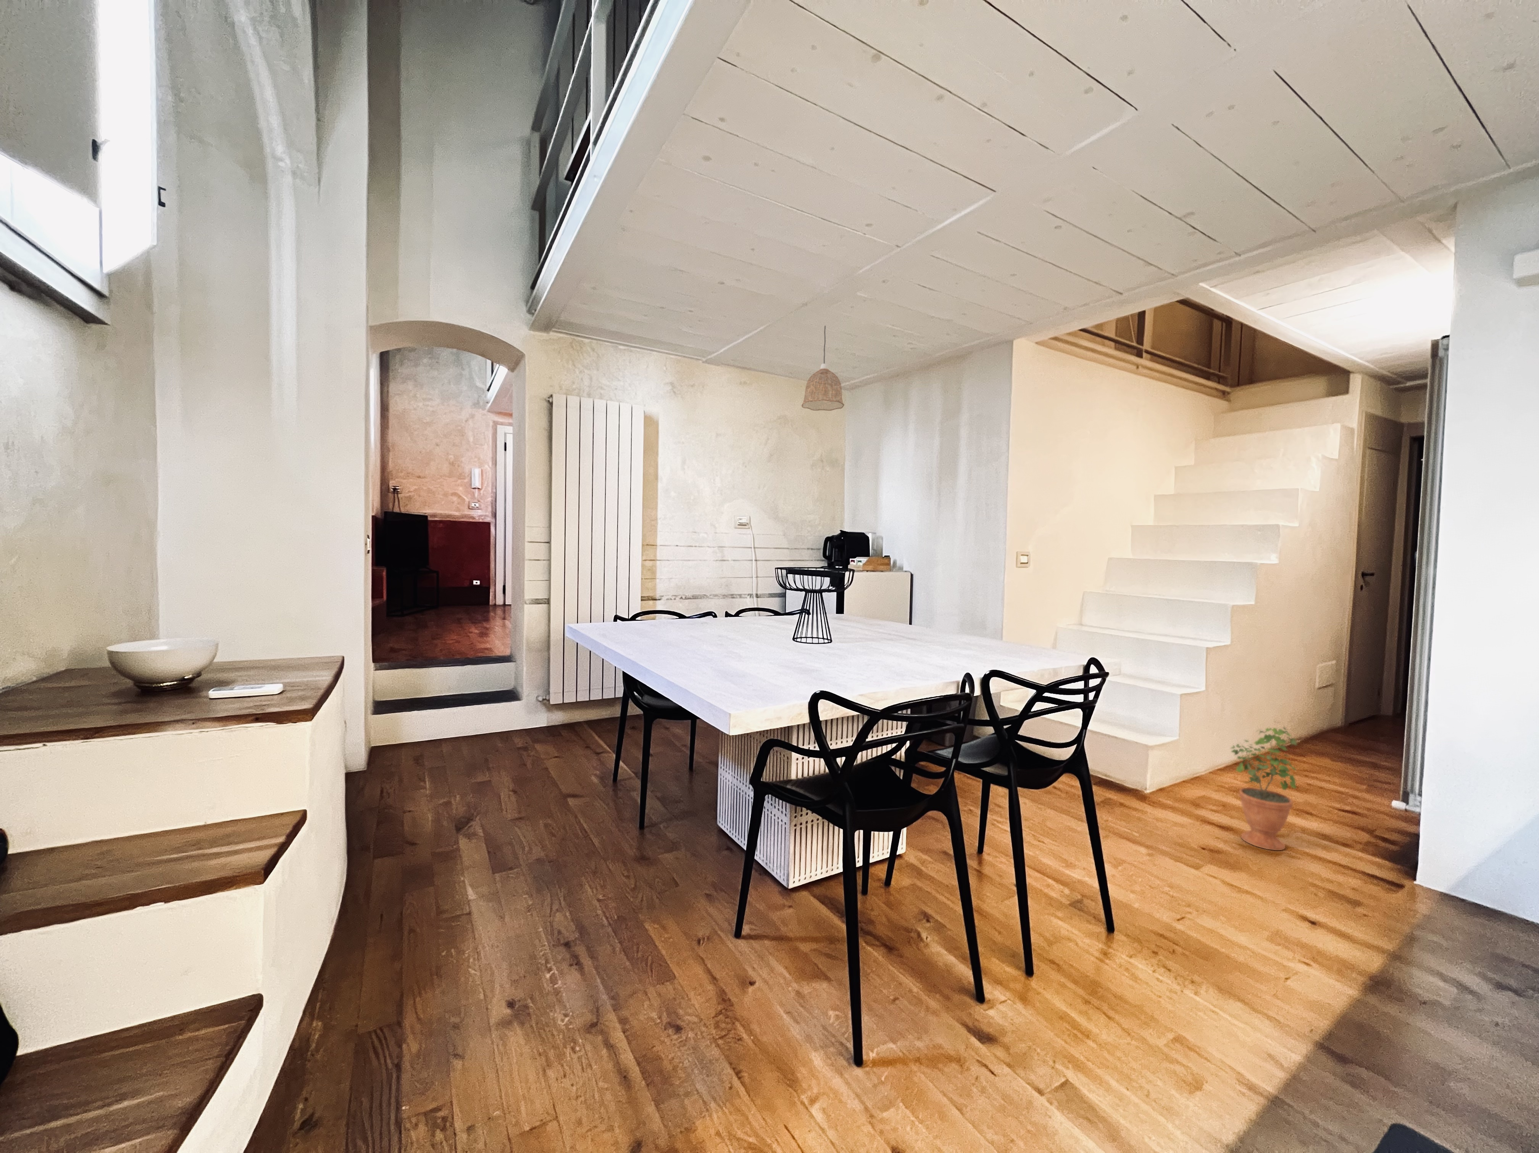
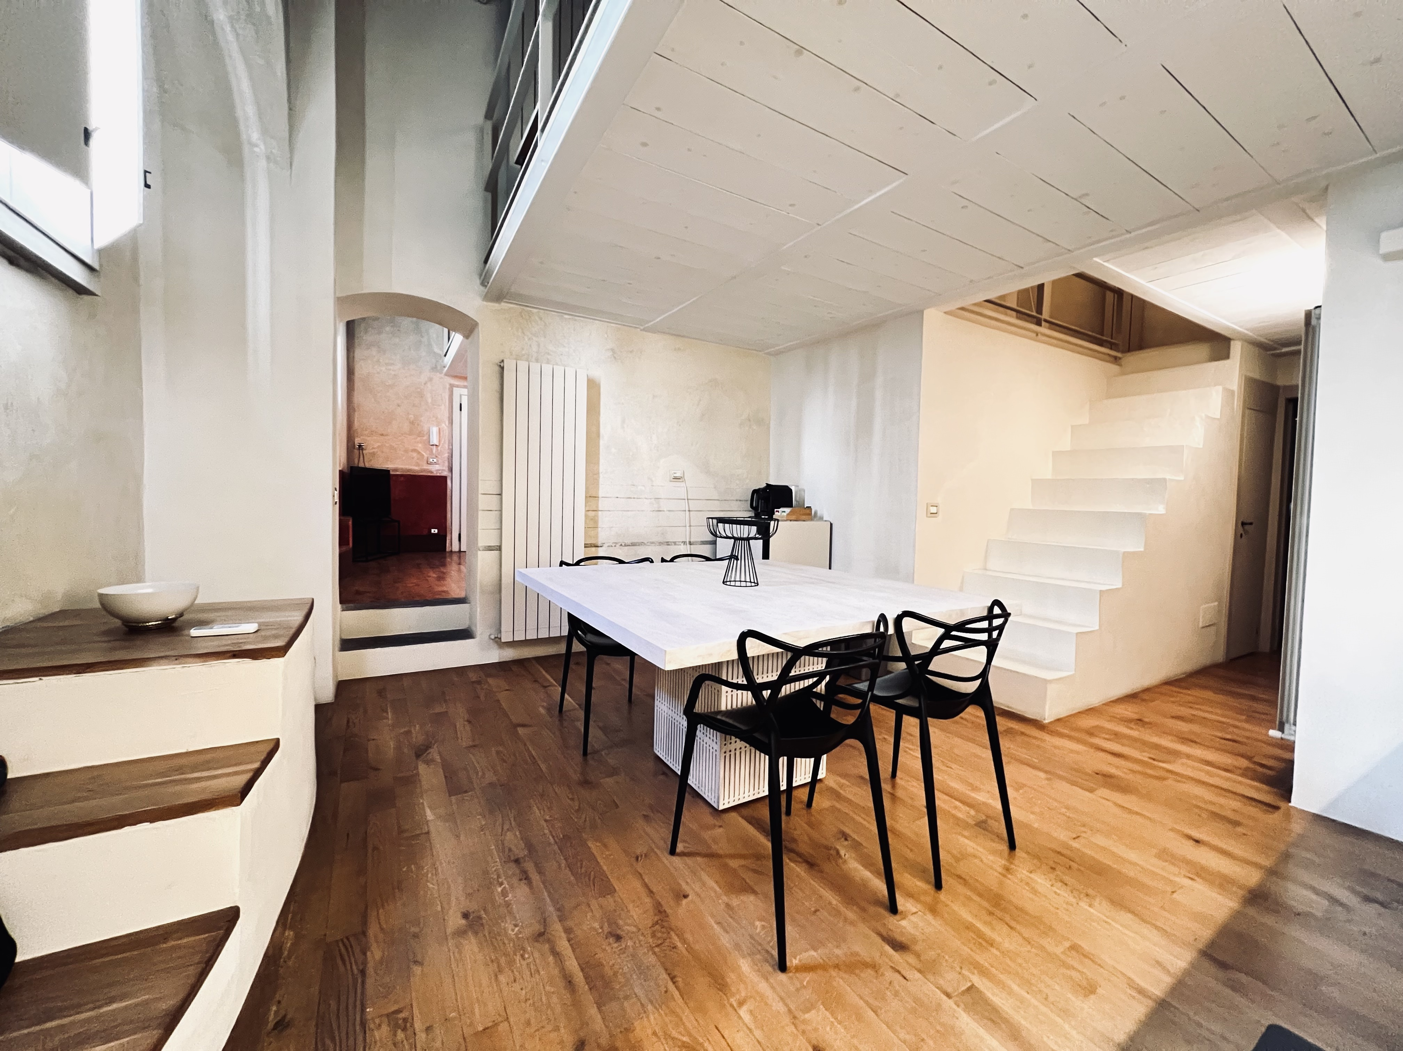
- pendant lamp (824, 366)
- potted plant (1260, 781)
